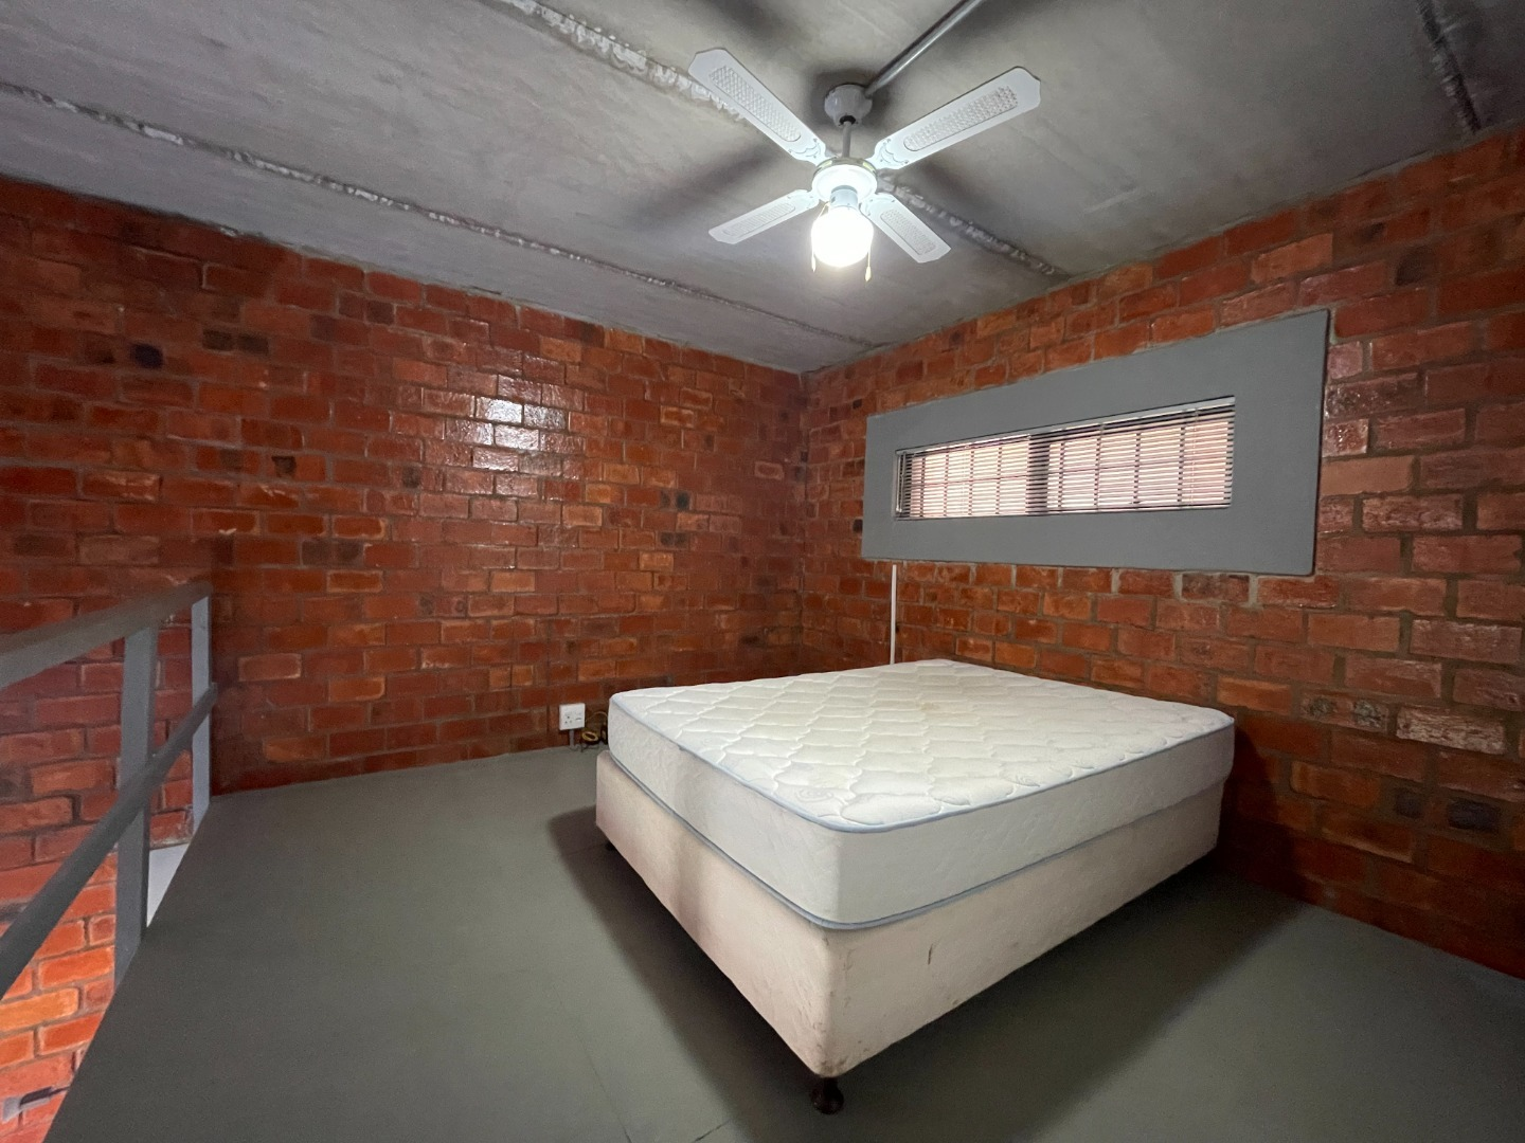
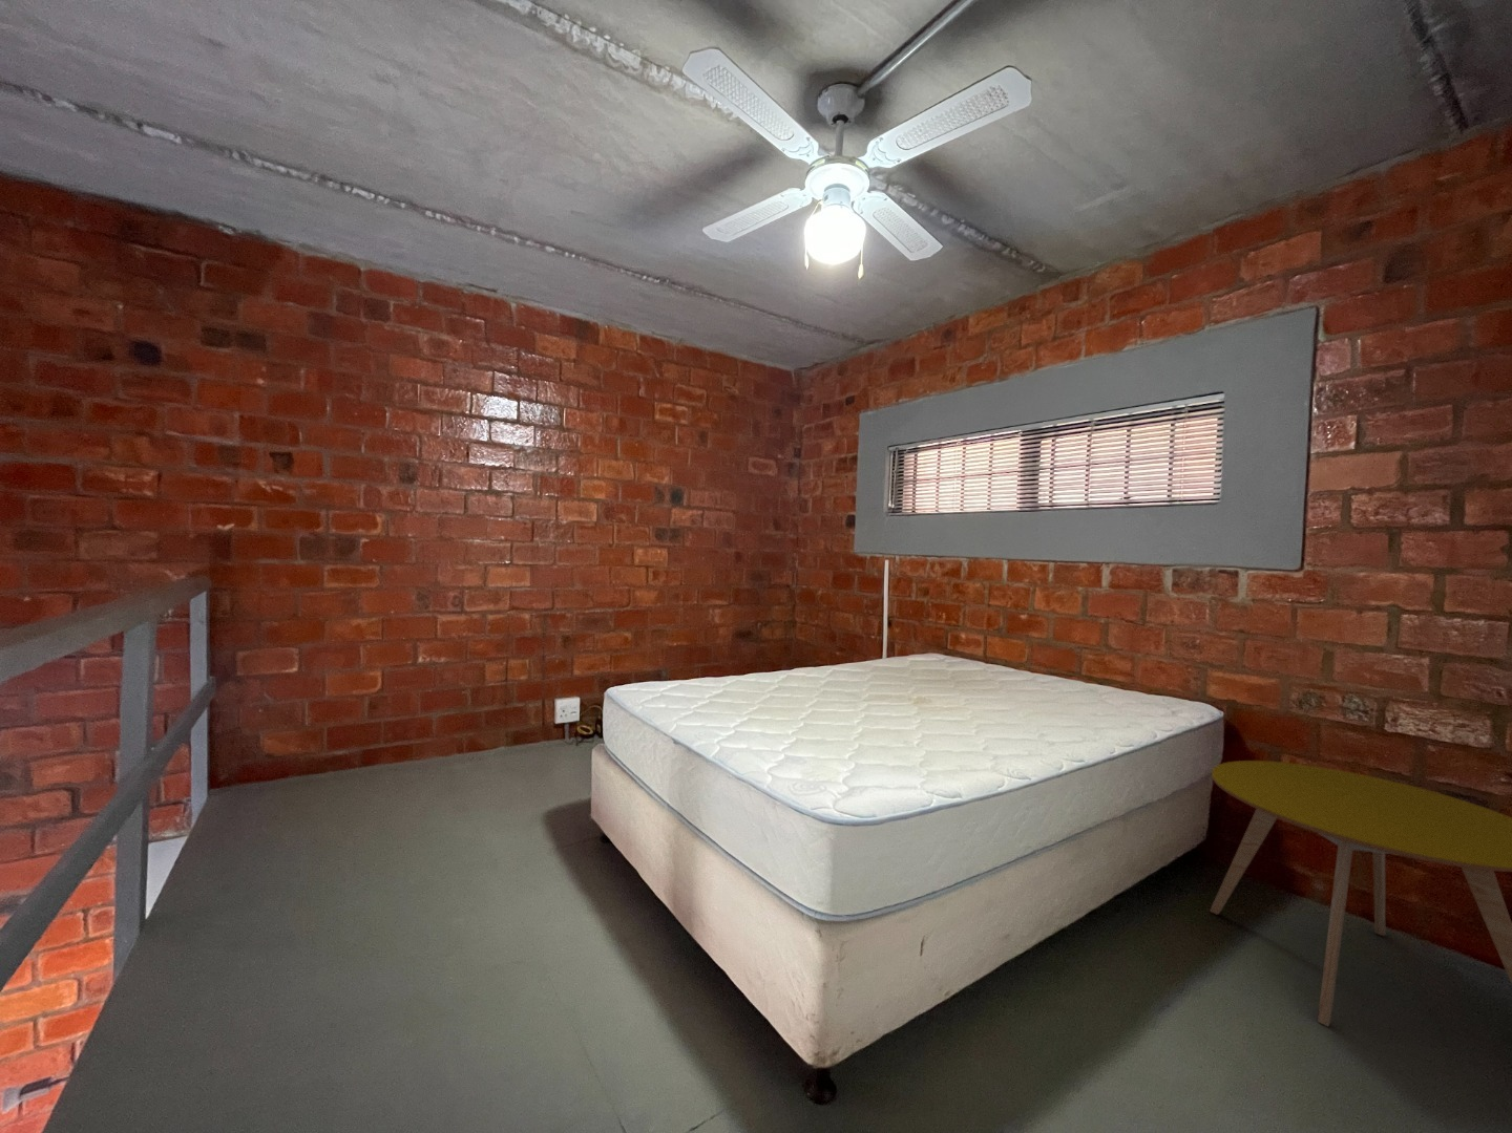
+ side table (1348, 888)
